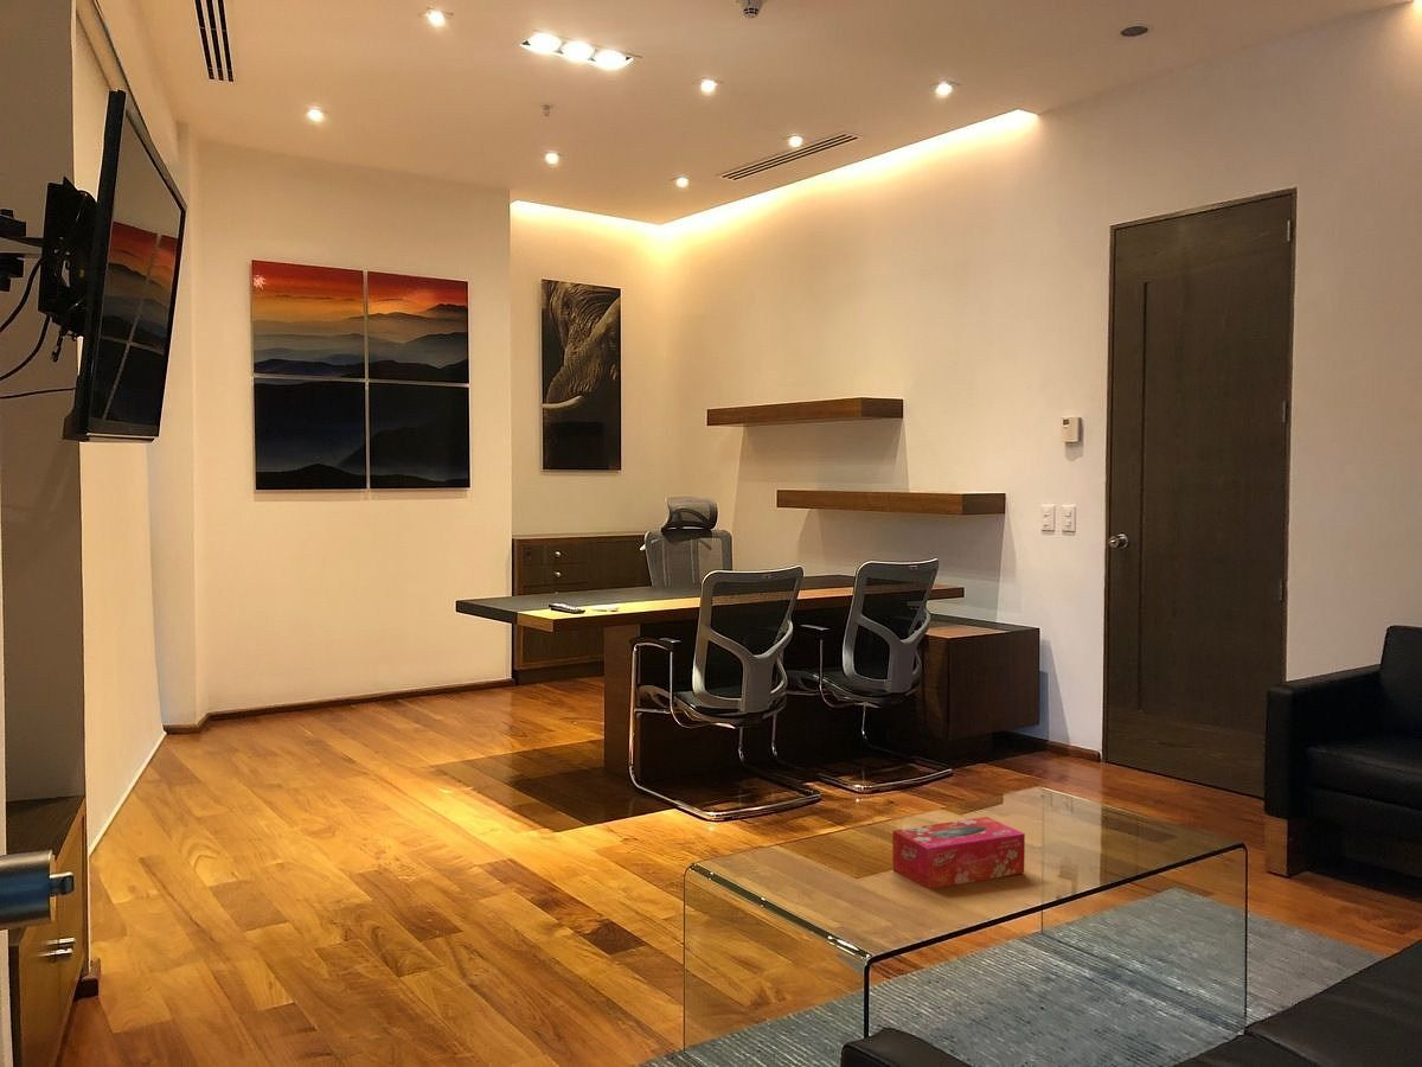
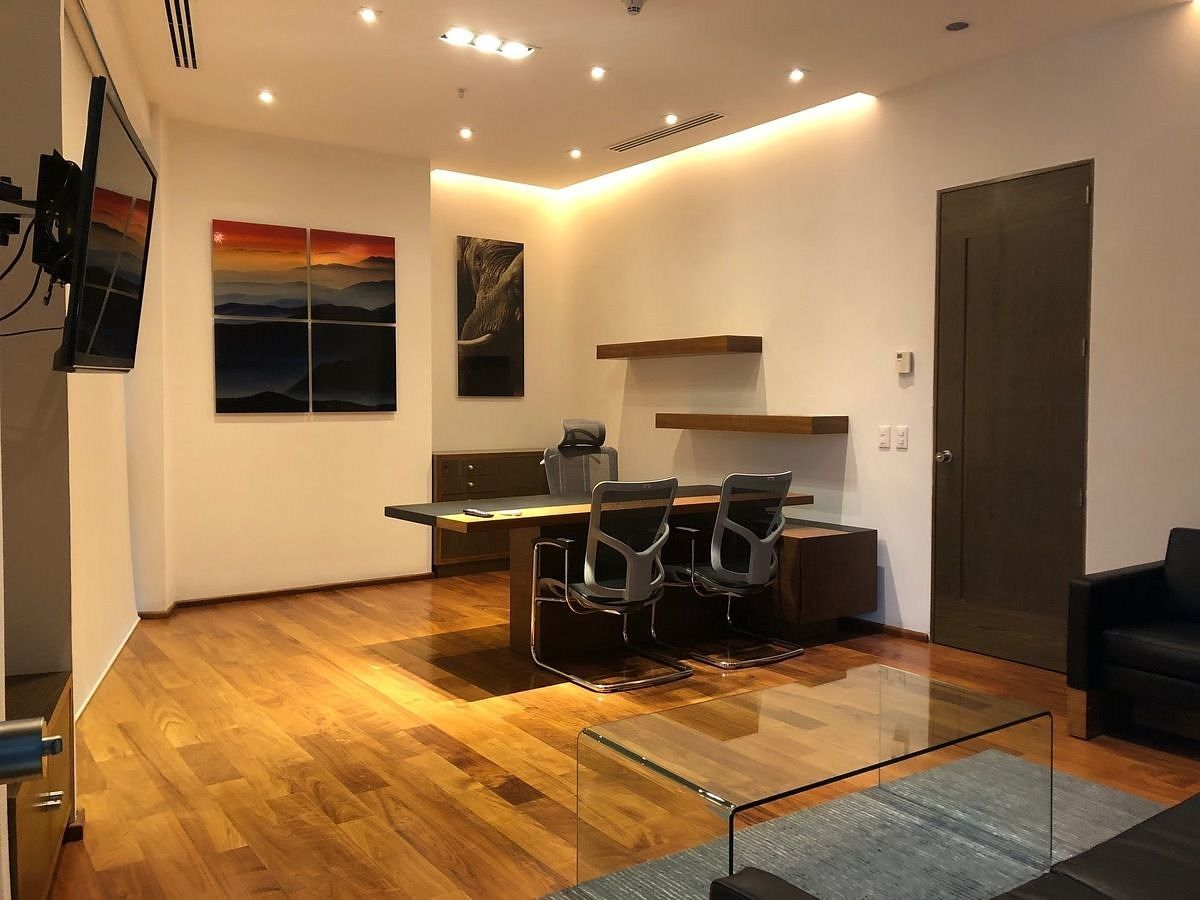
- tissue box (957, 851)
